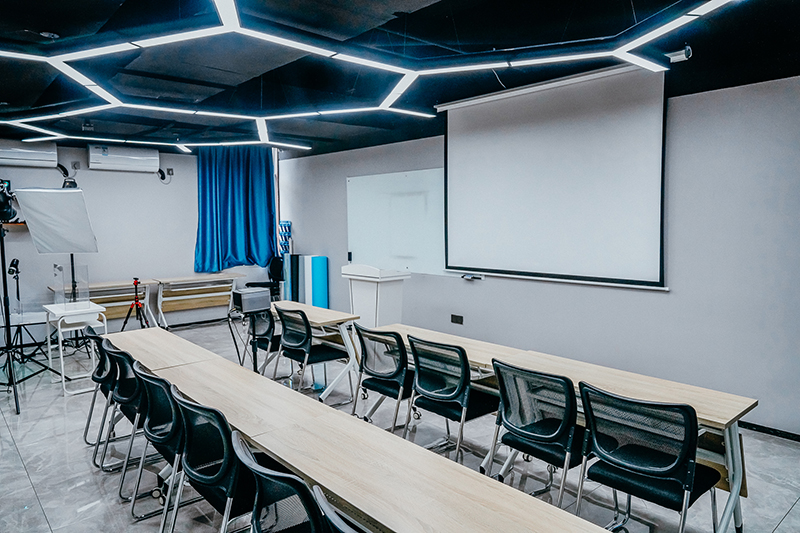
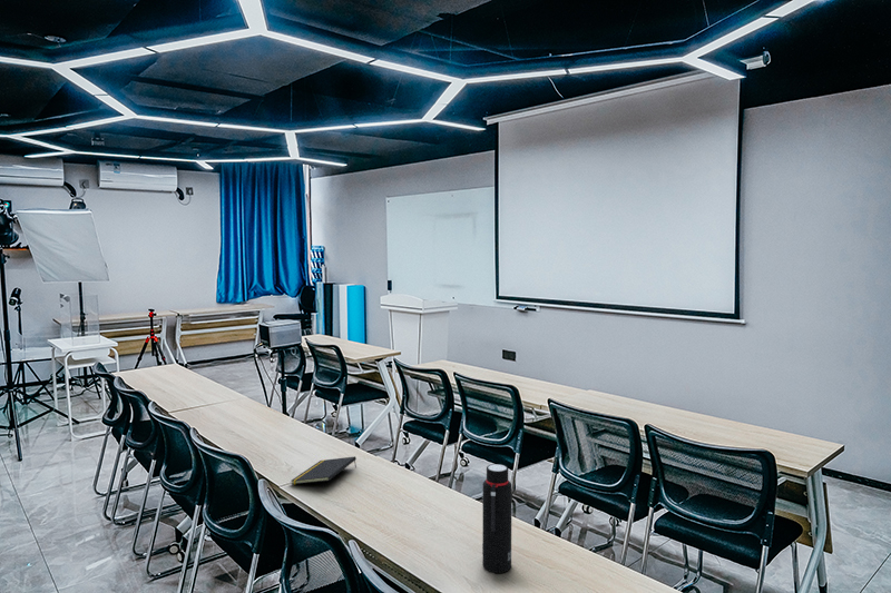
+ notepad (324, 470)
+ water bottle (496, 517)
